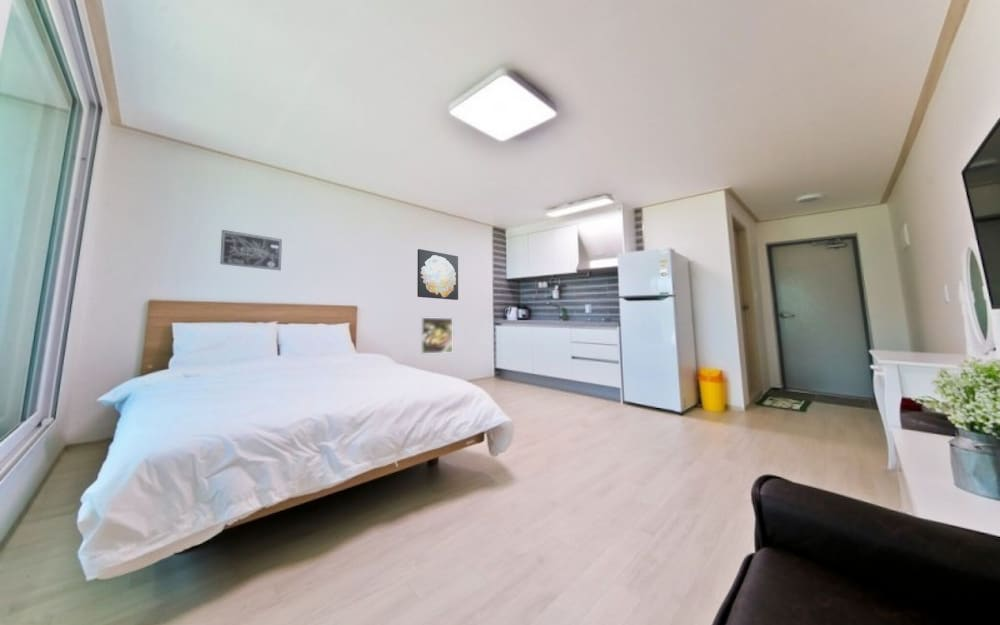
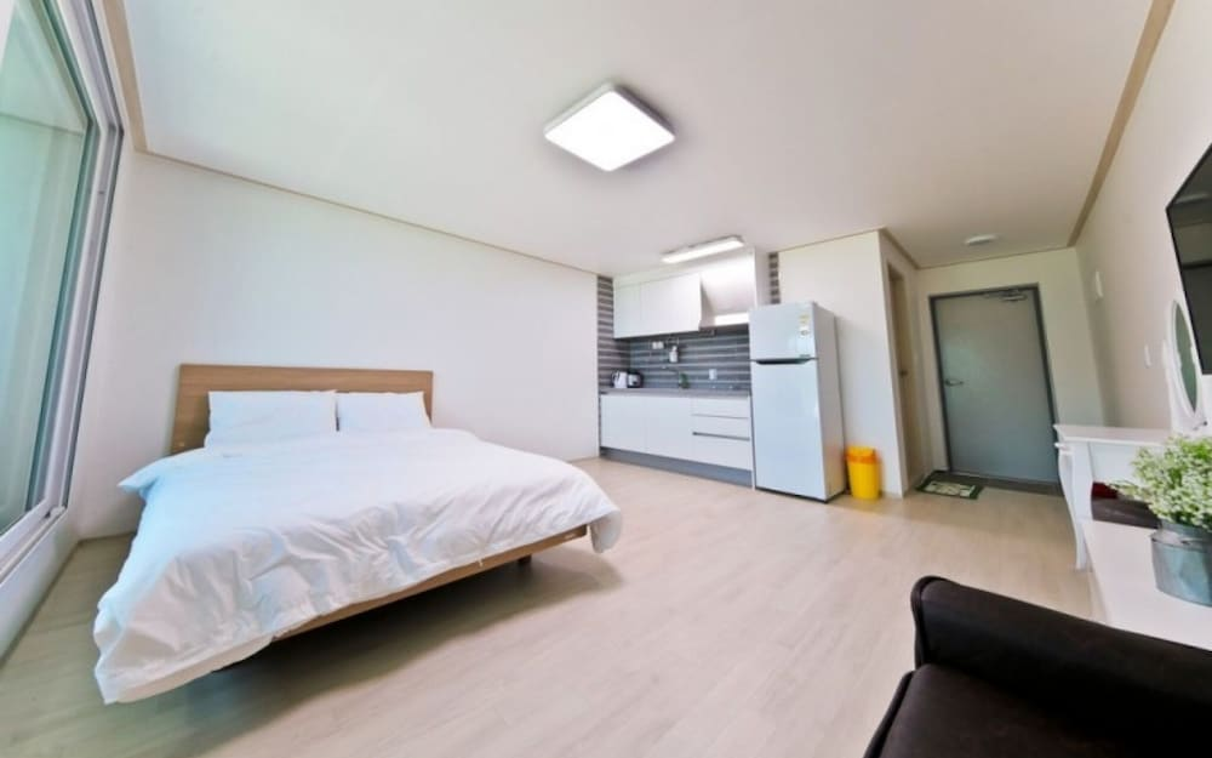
- wall art (252, 251)
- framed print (437, 335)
- wall art (438, 275)
